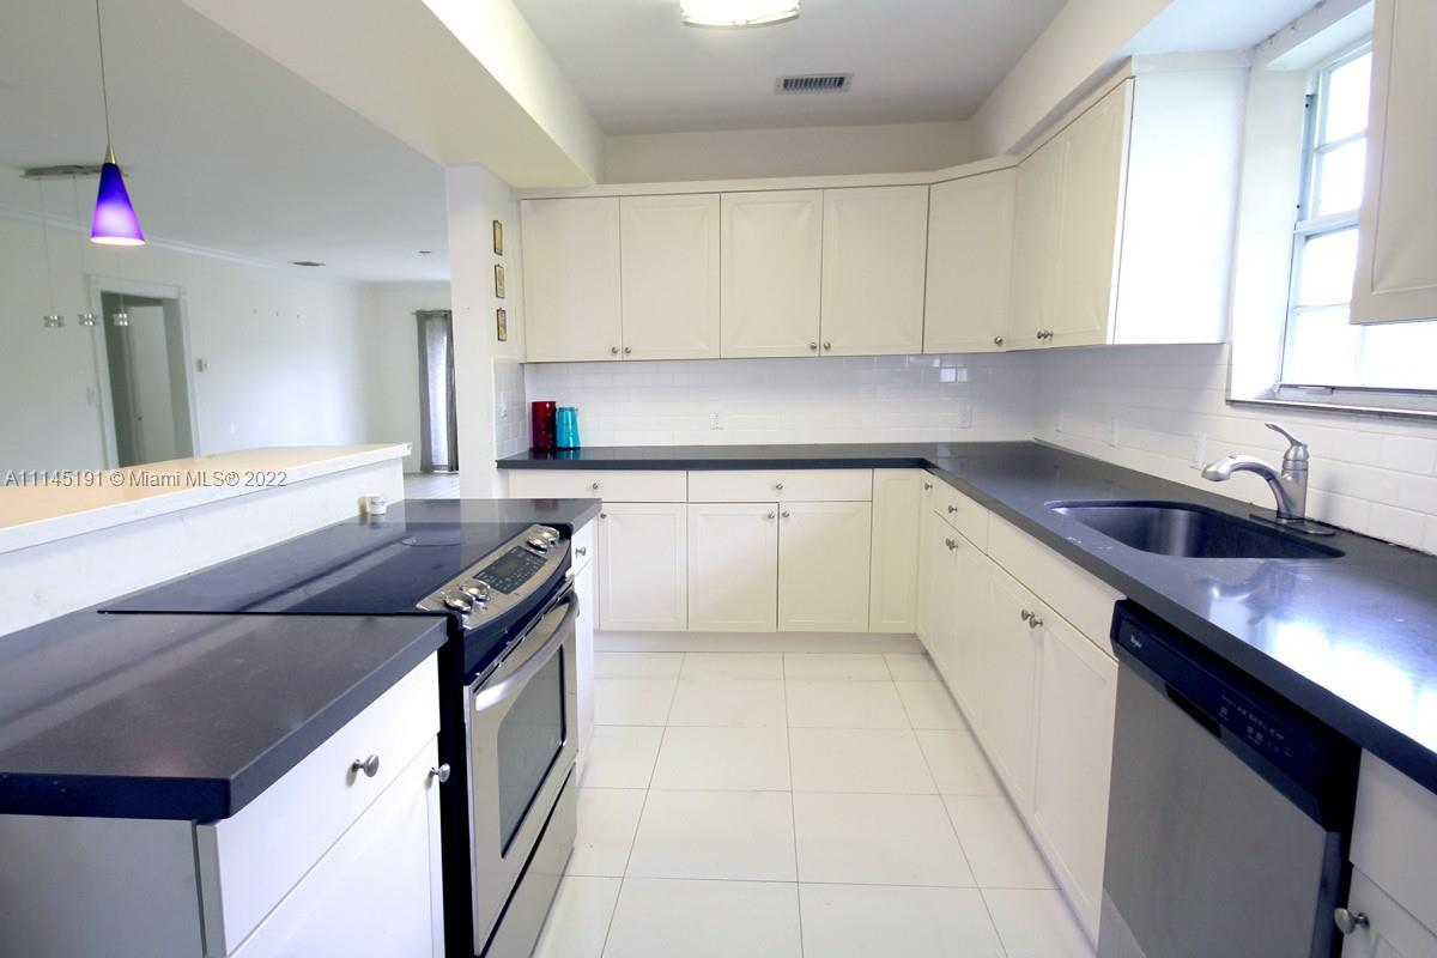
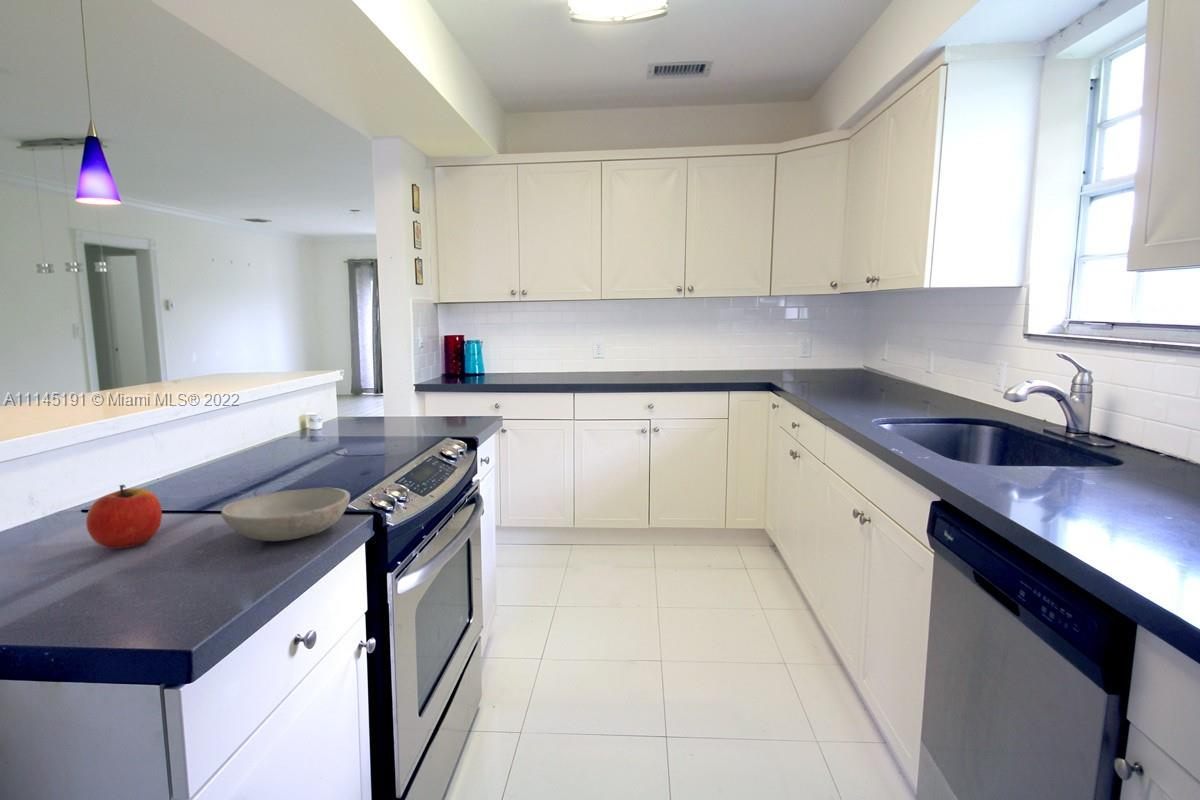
+ apple (125, 515)
+ bowl (289, 516)
